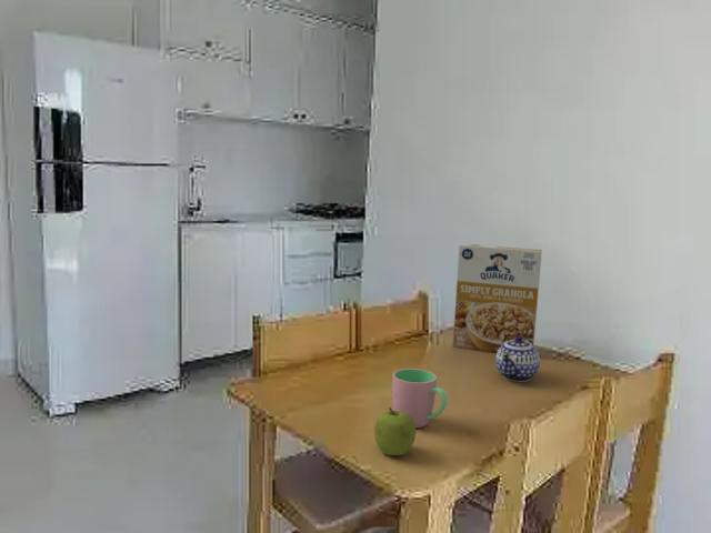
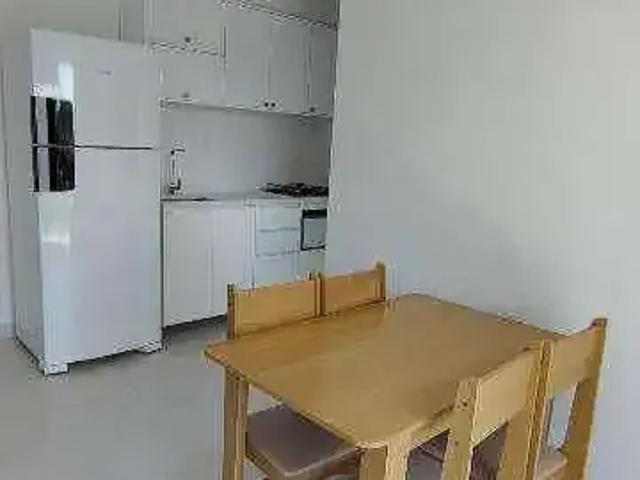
- cereal box (497, 299)
- fruit (394, 430)
- cup (419, 400)
- teapot (518, 356)
